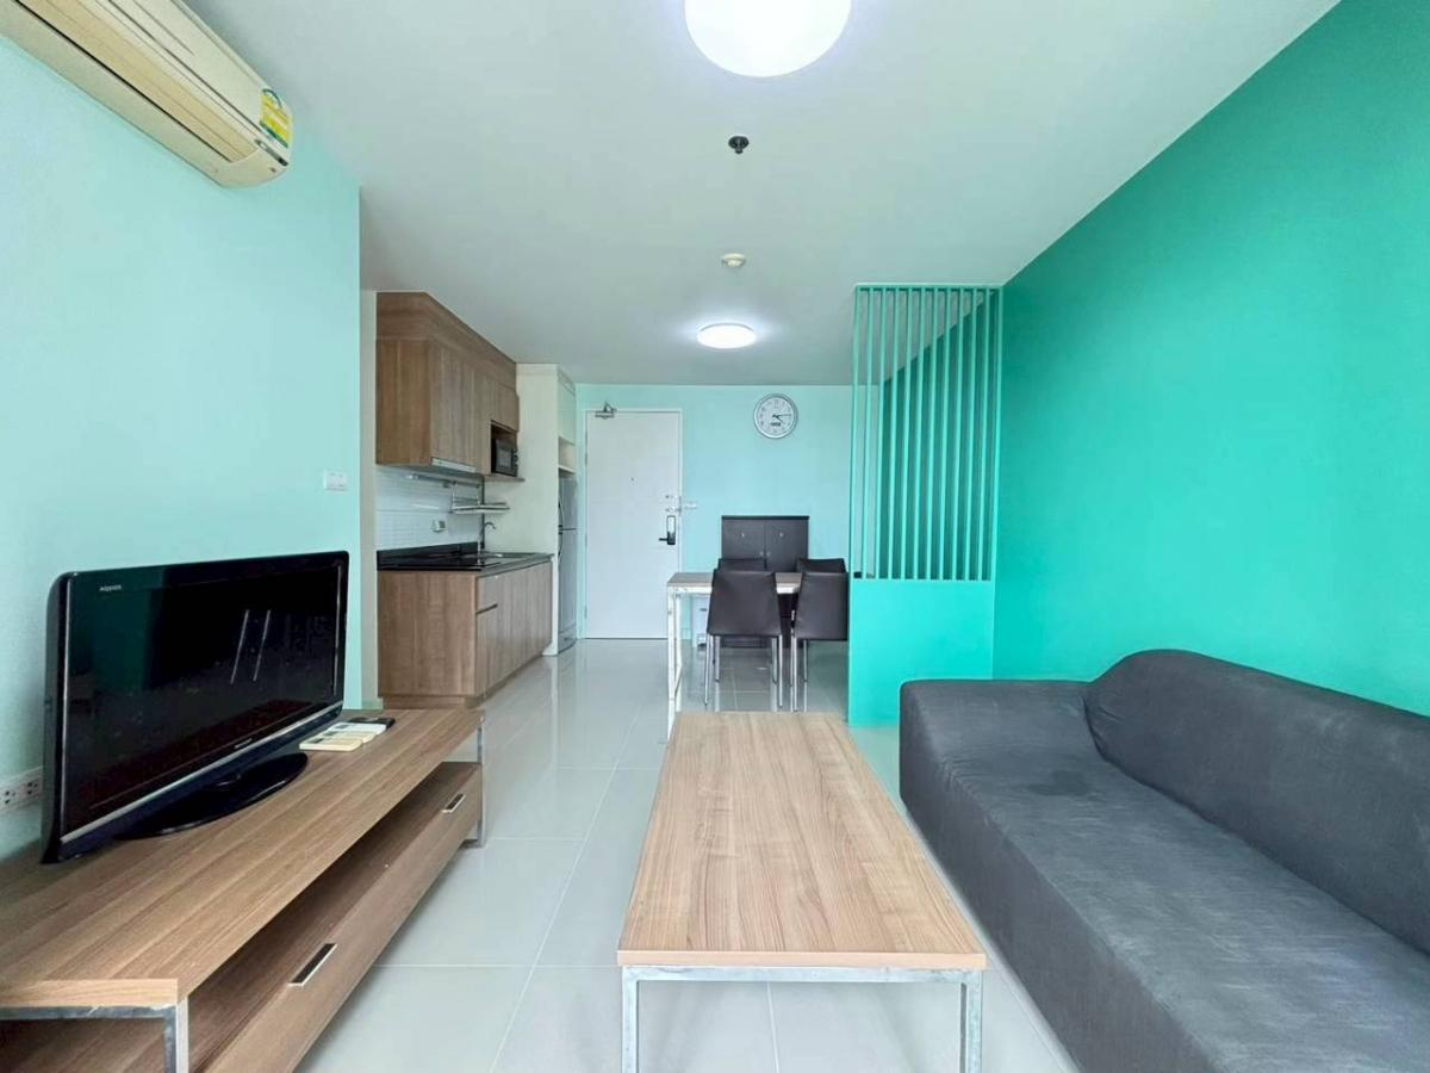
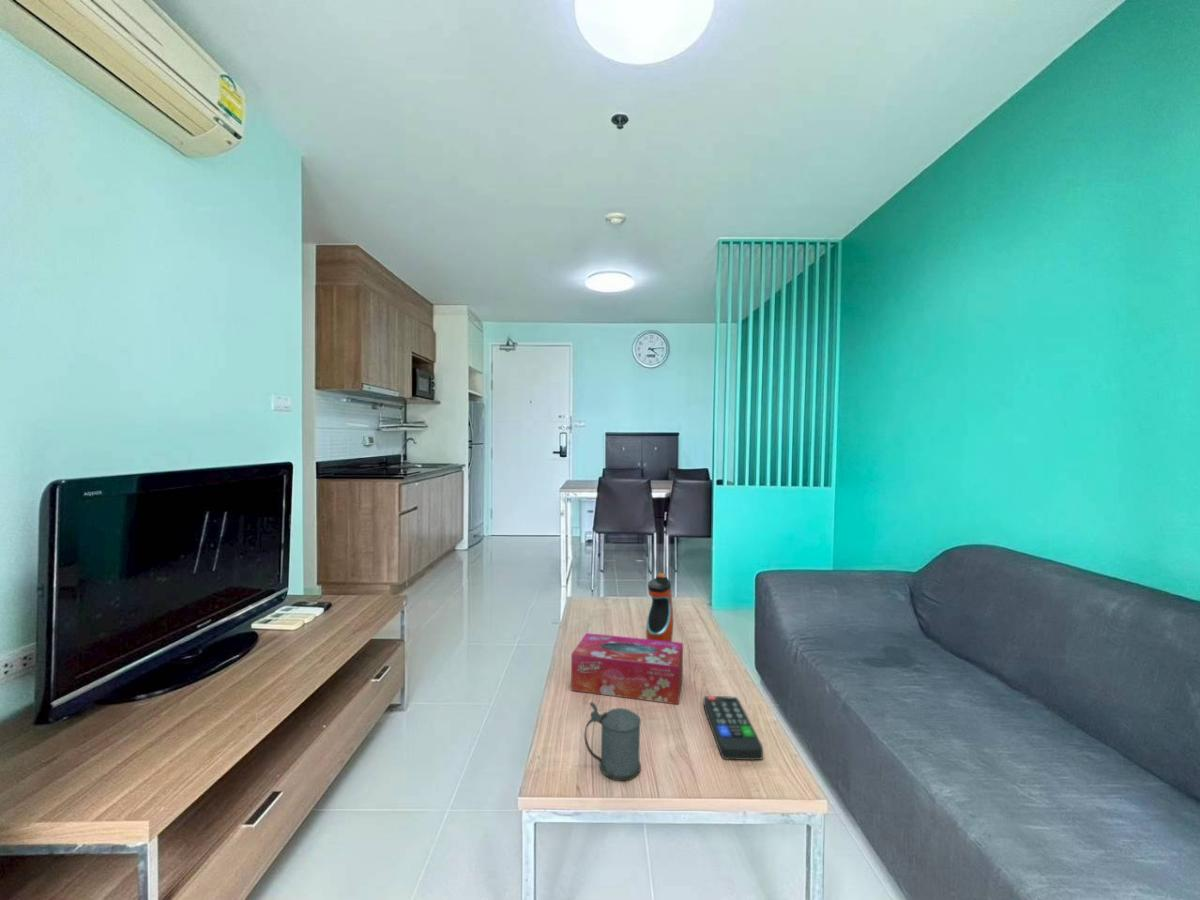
+ remote control (730, 724)
+ tissue box (628, 665)
+ beer stein (612, 735)
+ water bottle (659, 611)
